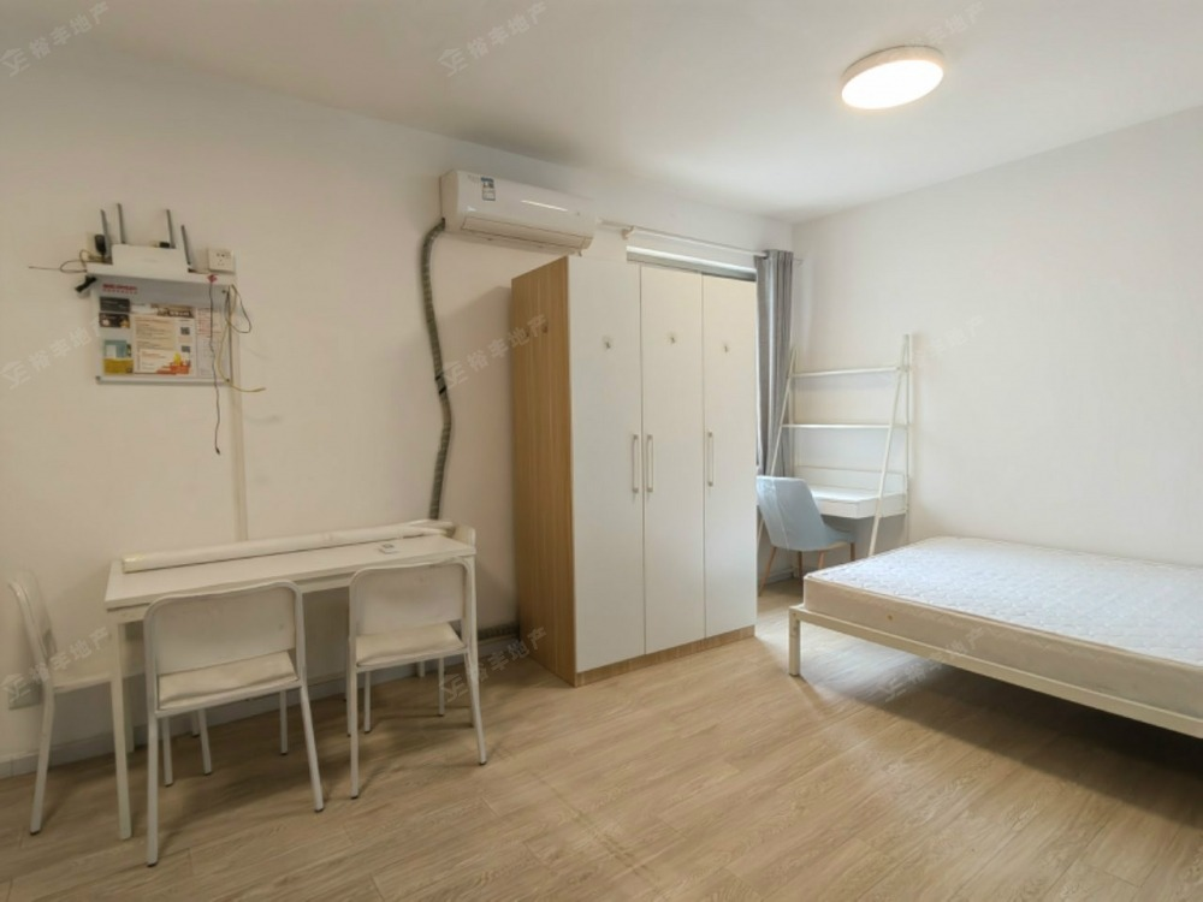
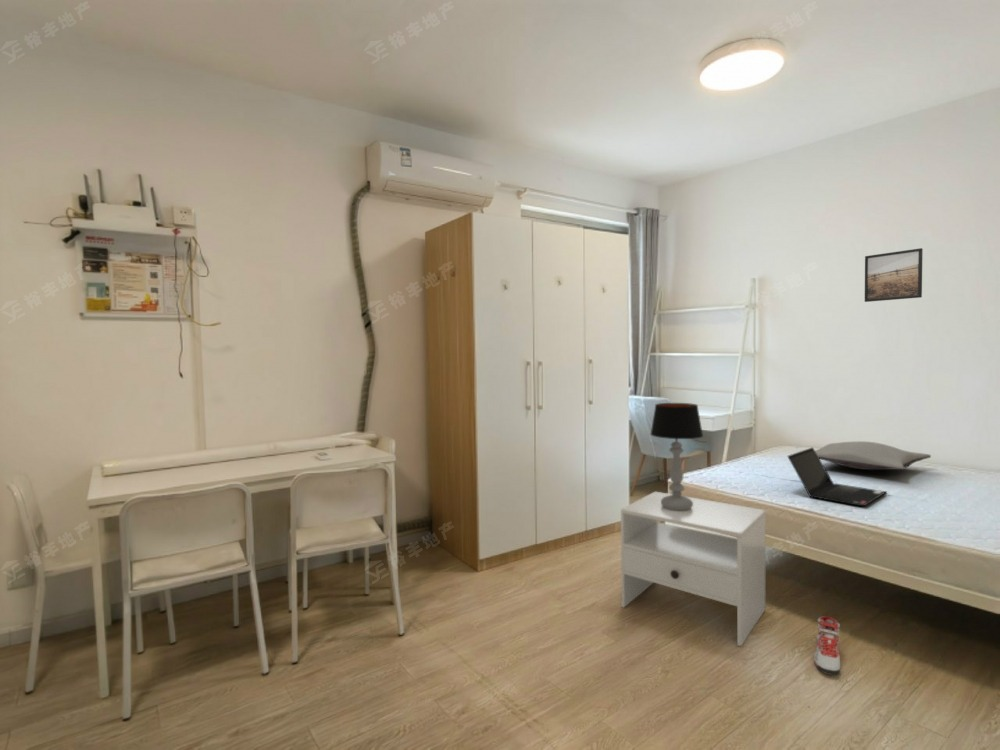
+ laptop computer (830, 478)
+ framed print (892, 276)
+ nightstand (691, 560)
+ table lamp (676, 455)
+ sneaker (827, 642)
+ pillow (865, 455)
